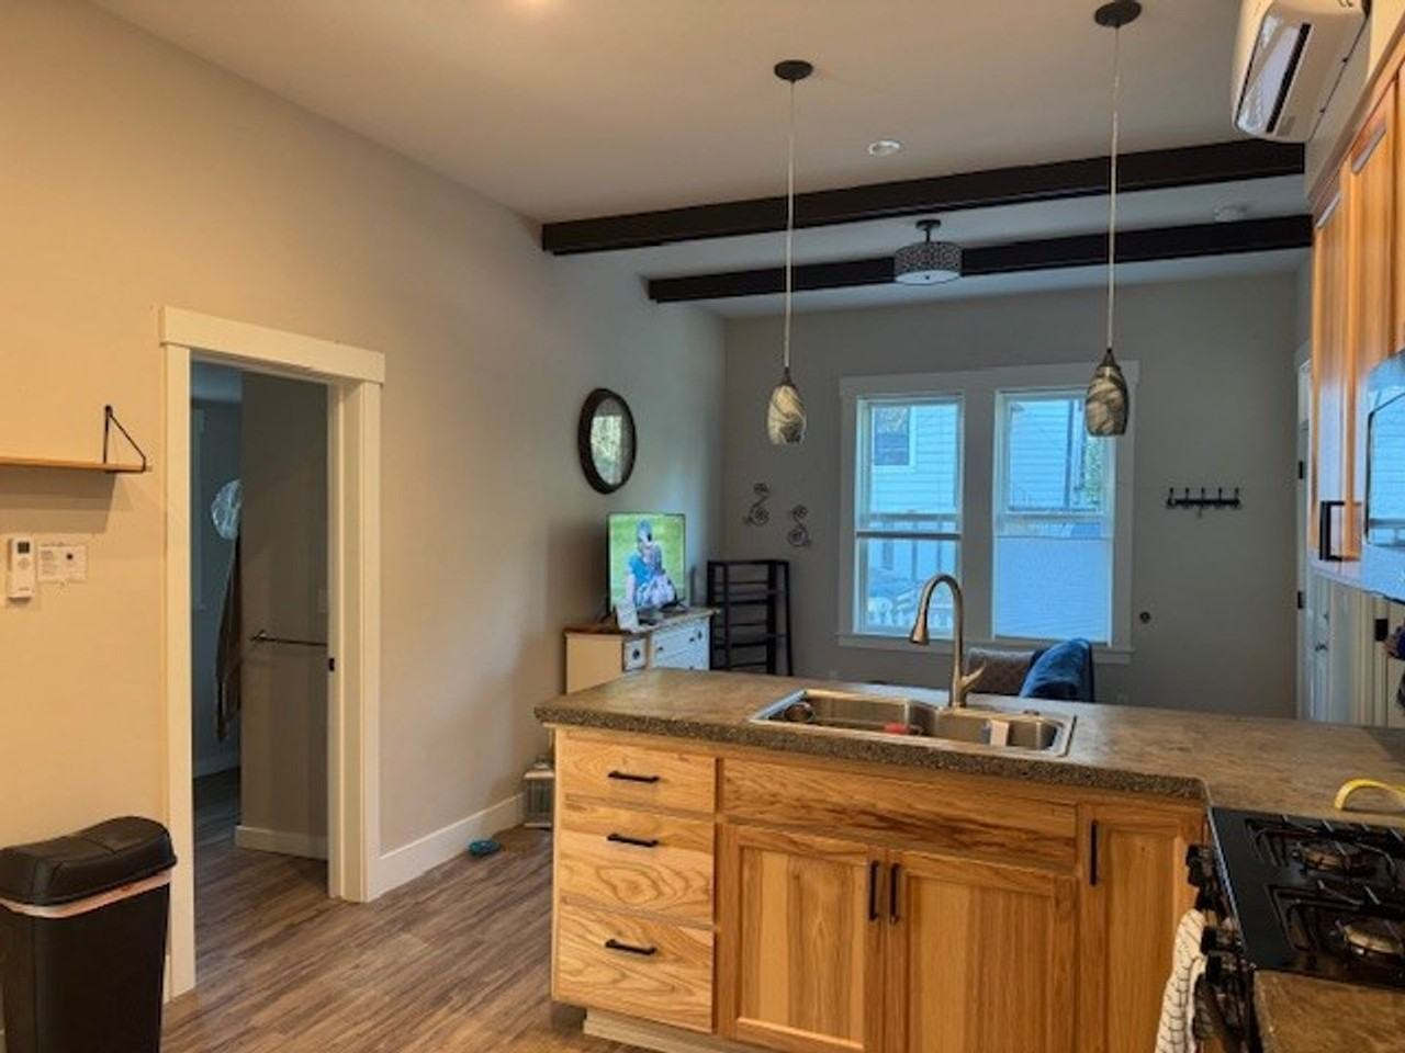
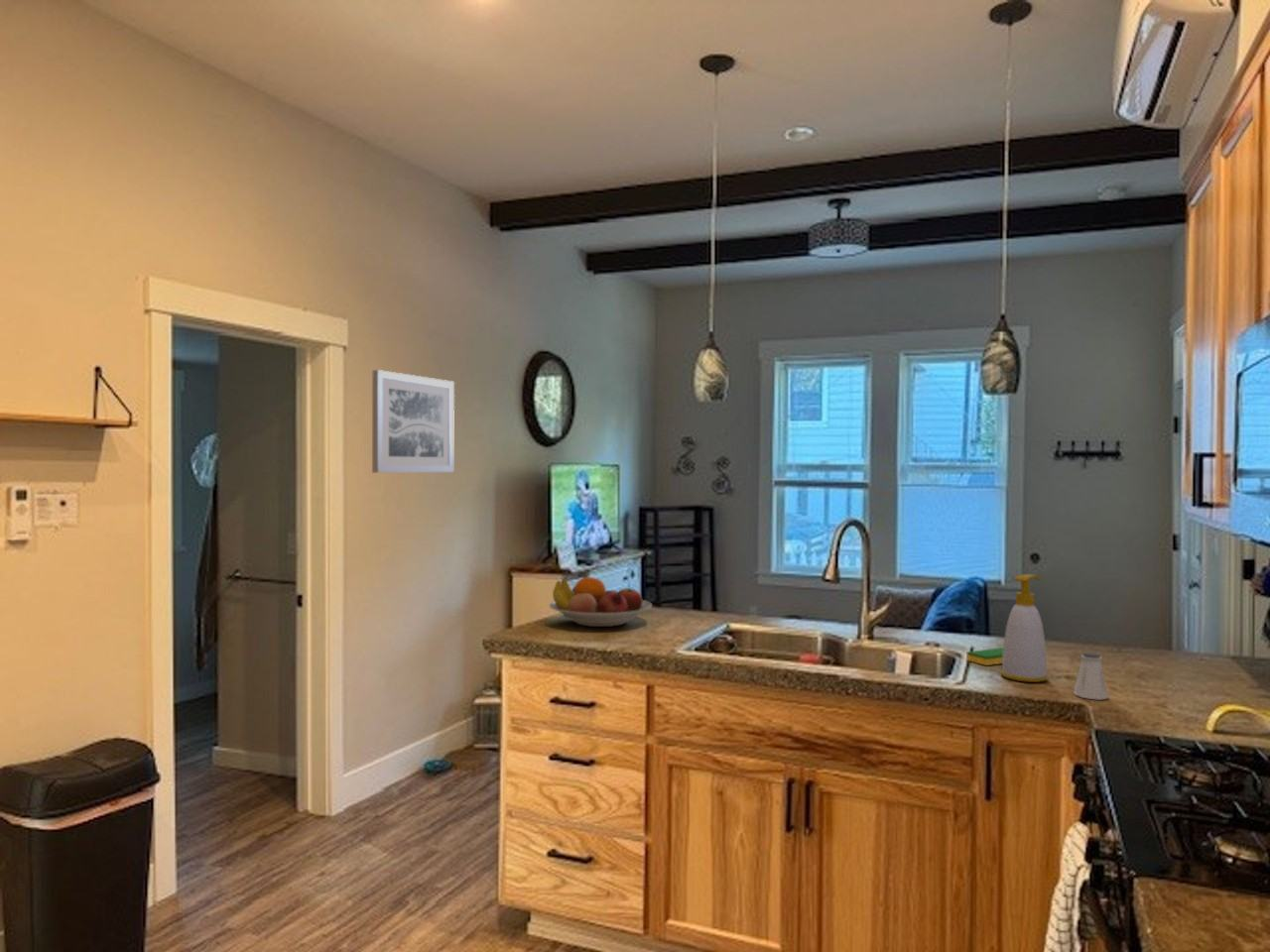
+ dish sponge (993, 655)
+ saltshaker (1090, 674)
+ fruit bowl (600, 600)
+ soap bottle (1025, 626)
+ wall art (415, 423)
